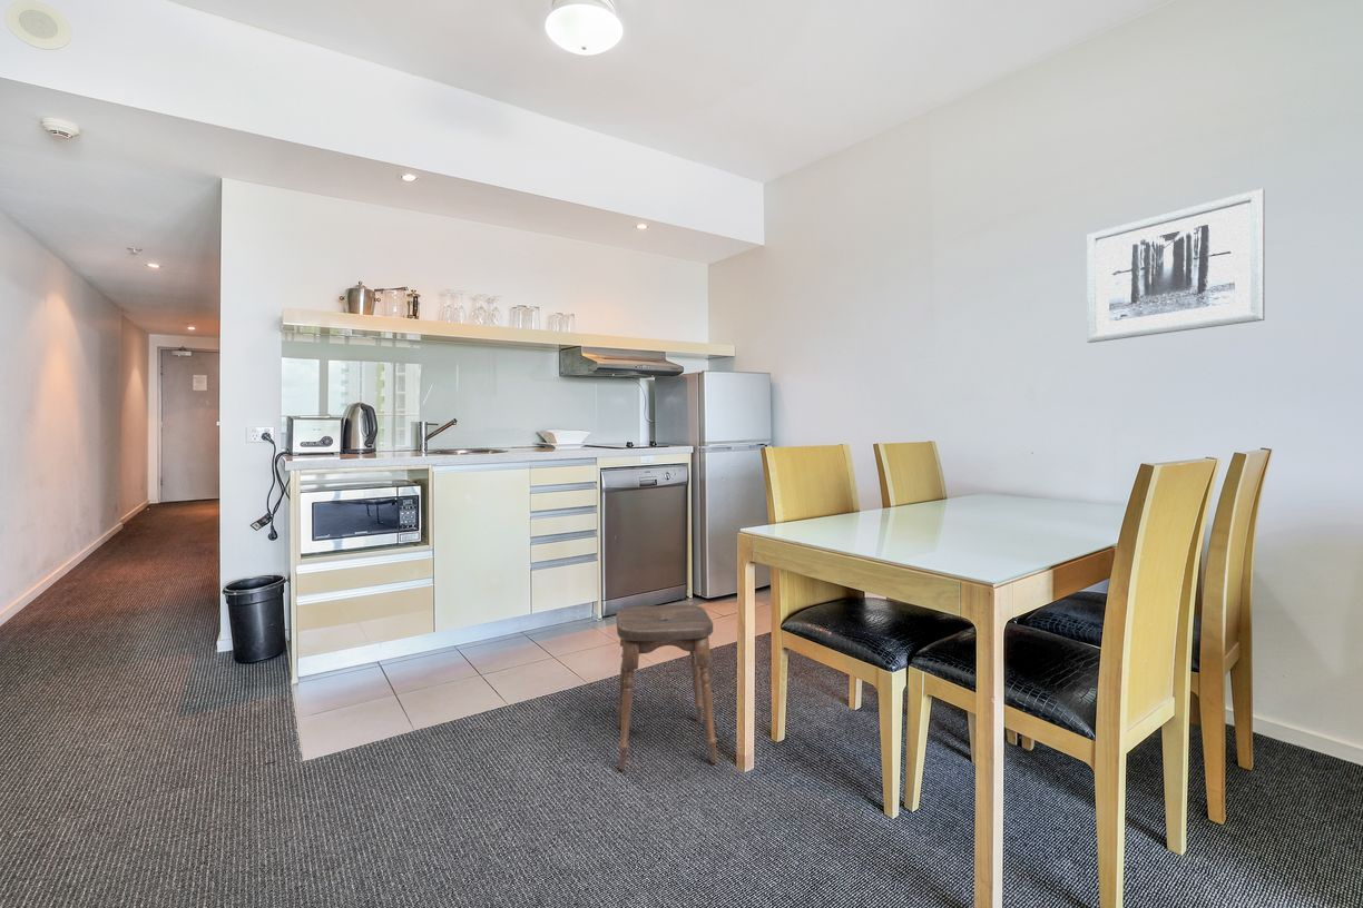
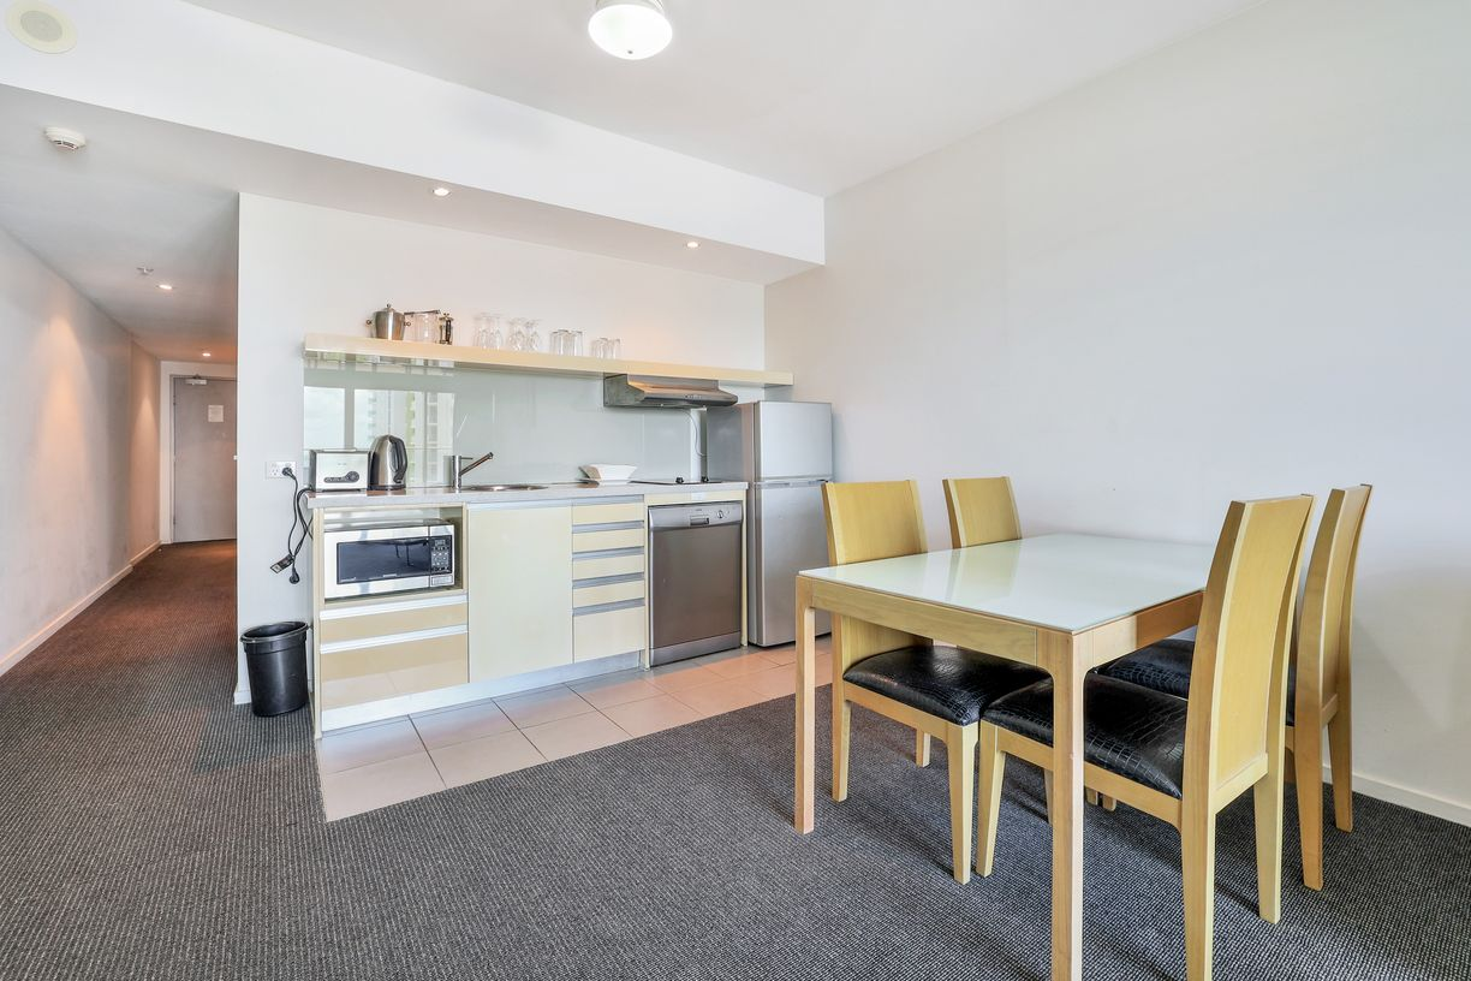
- wall art (1167, 273)
- stool (637, 668)
